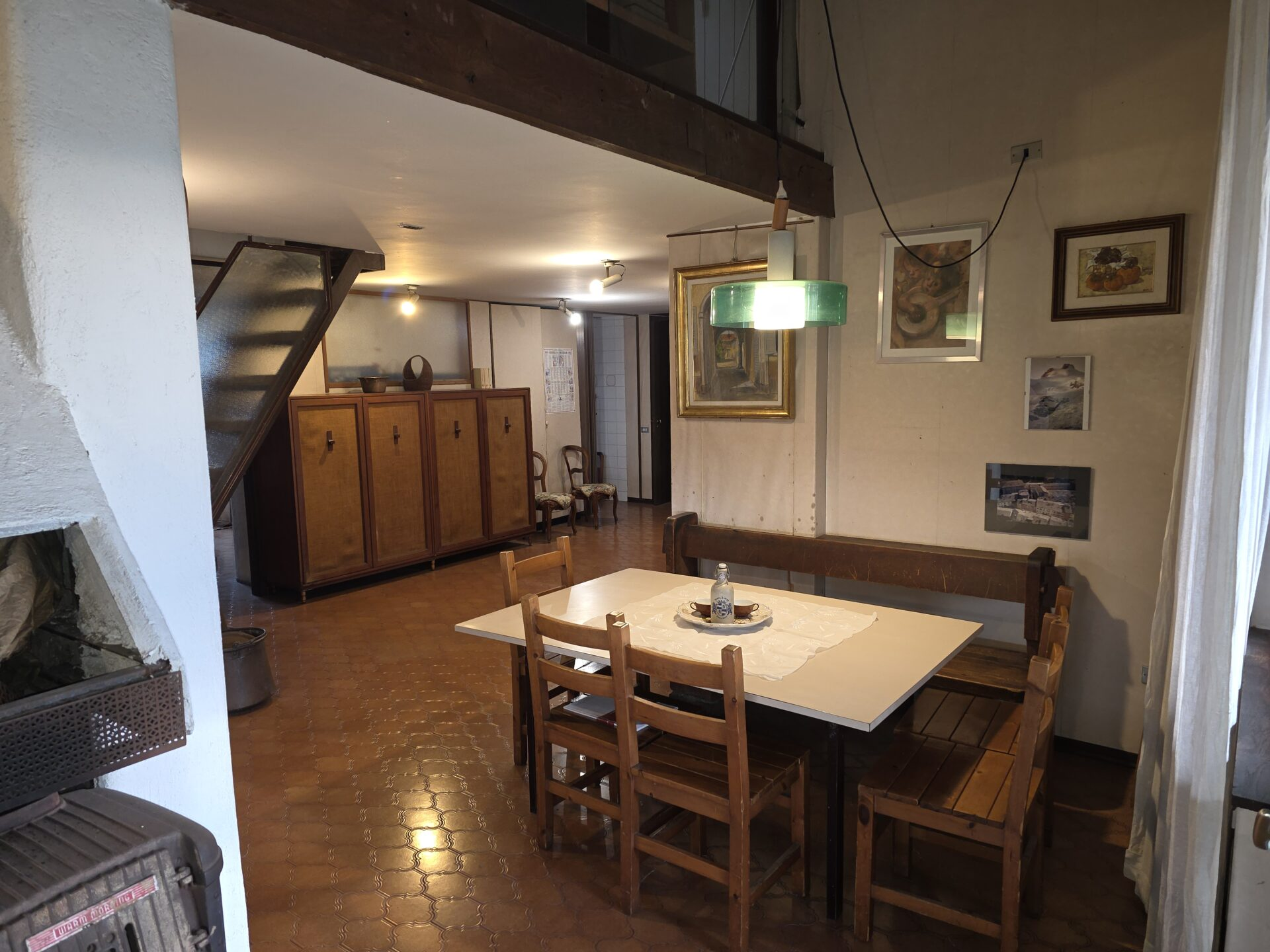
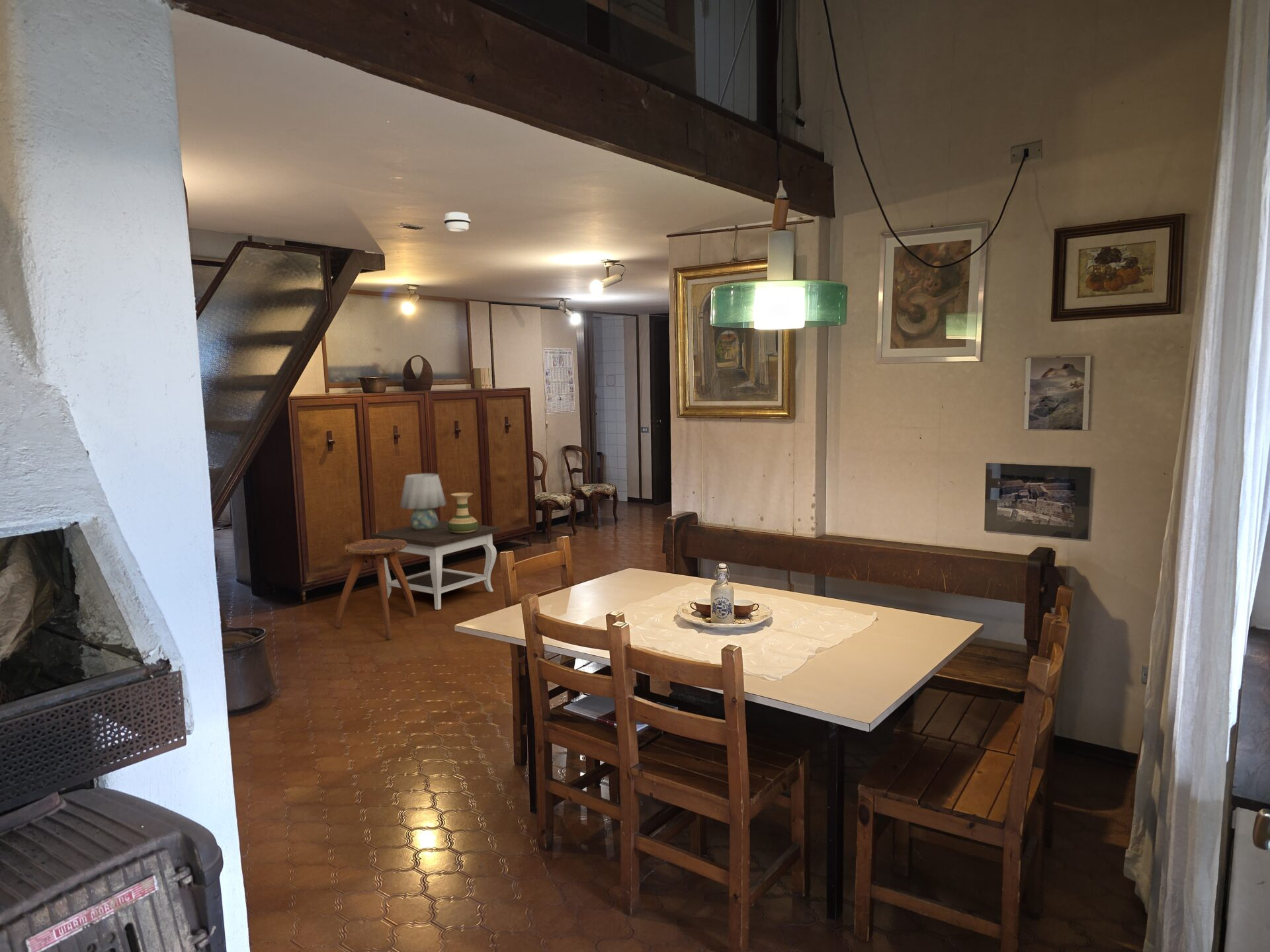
+ table lamp (423, 502)
+ side table (437, 563)
+ stool (386, 585)
+ vase (462, 512)
+ smoke detector (457, 221)
